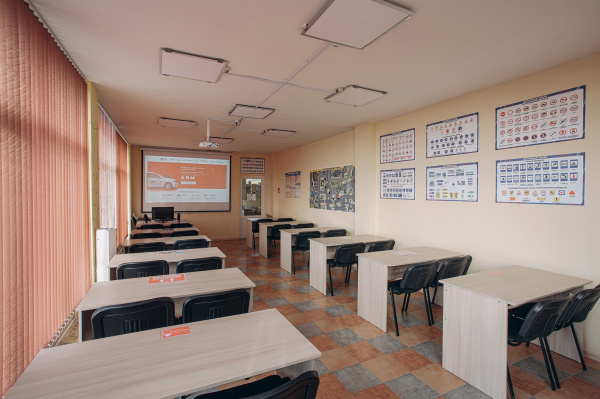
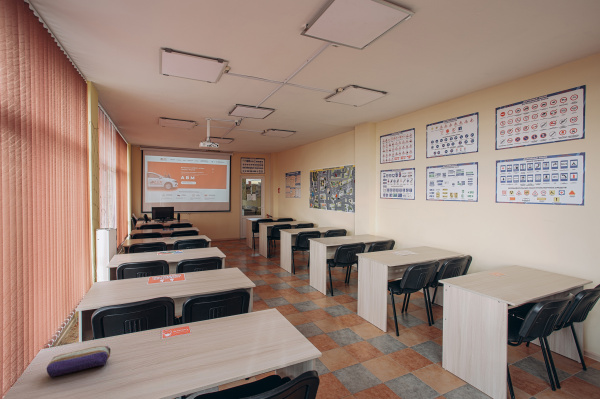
+ pencil case (80, 360)
